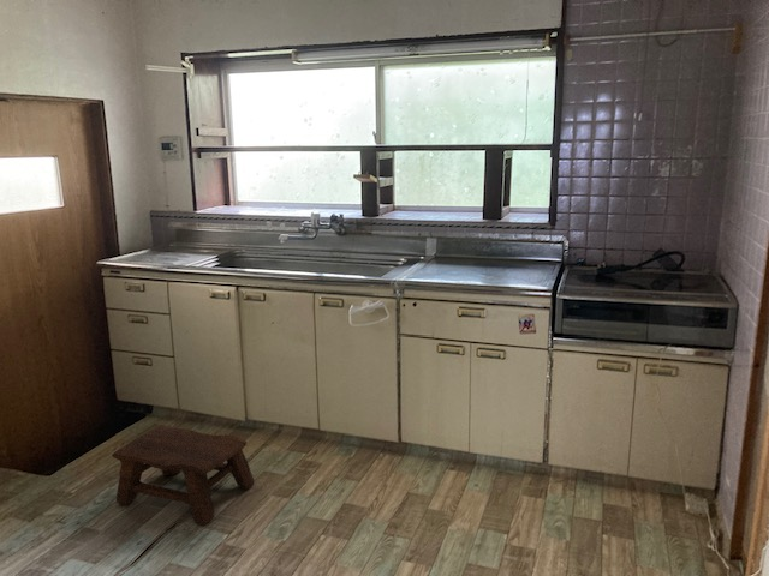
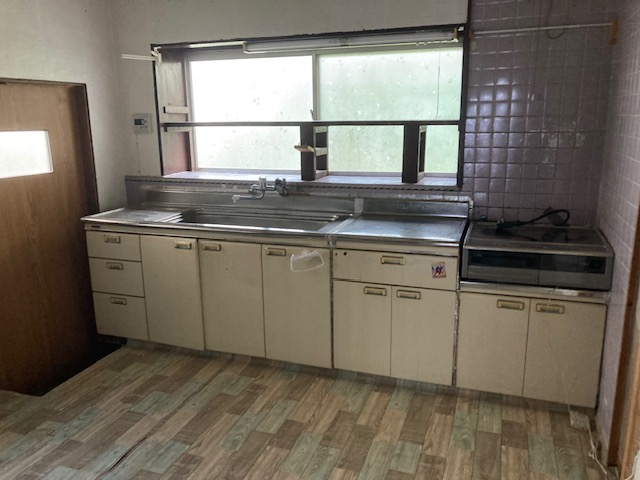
- stool (185, 468)
